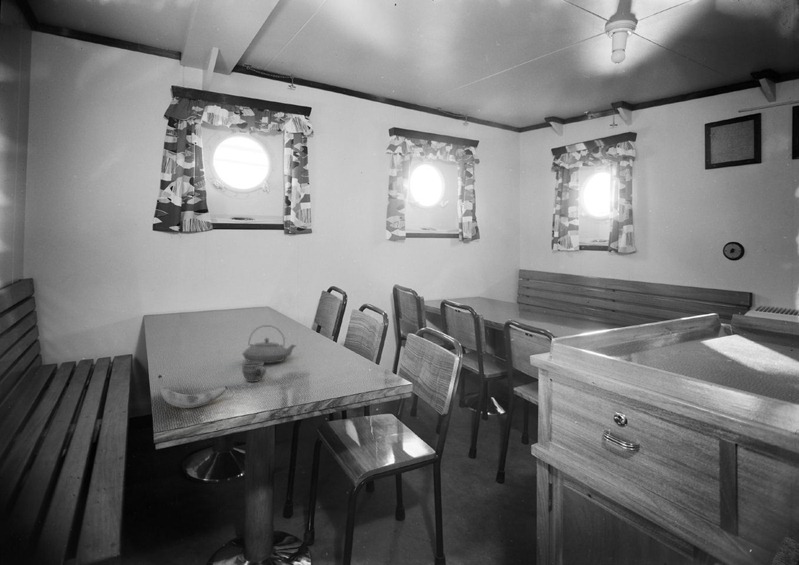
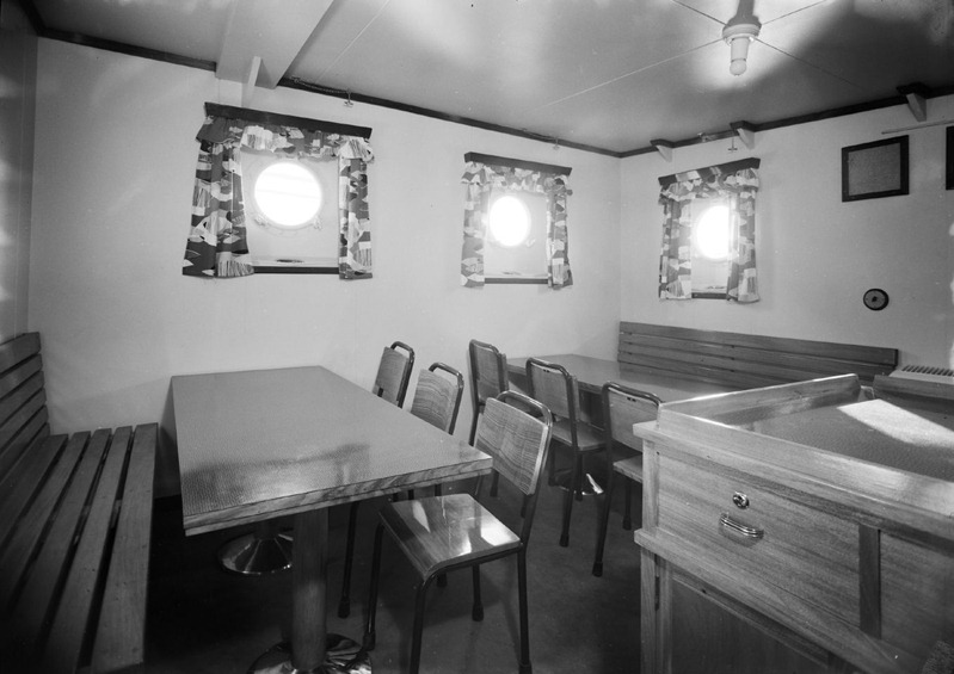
- banana (193, 395)
- teapot (269, 343)
- cup (254, 372)
